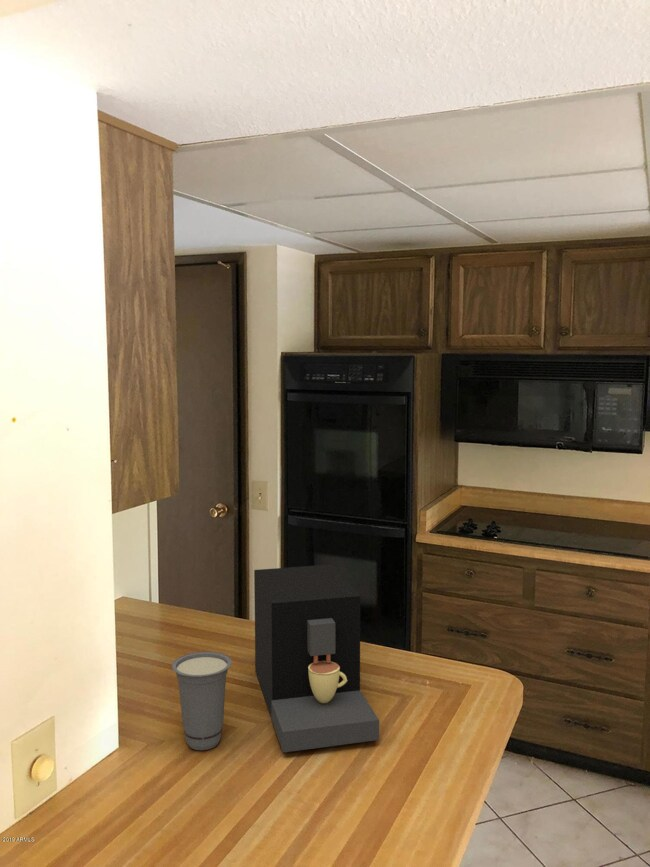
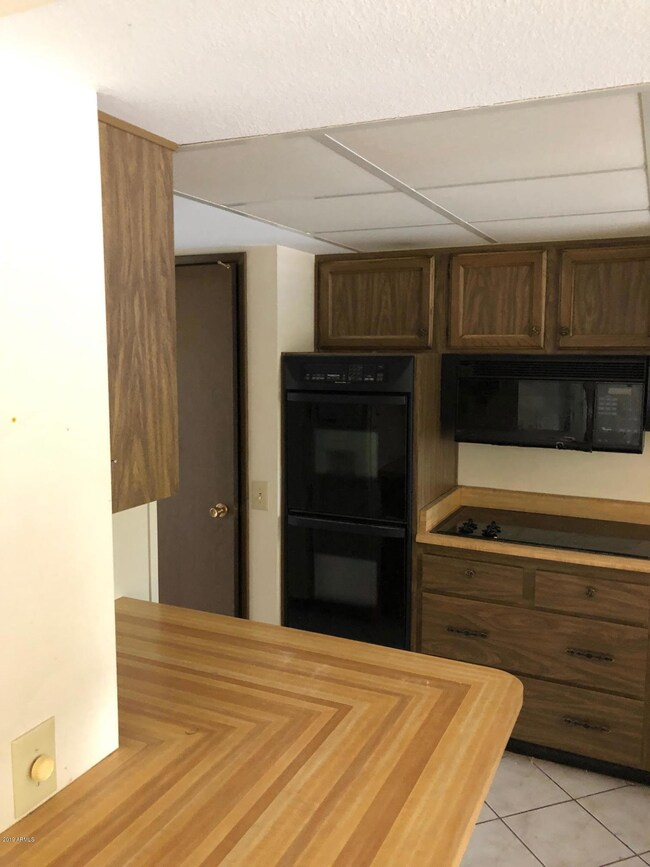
- coffee maker (310, 648)
- cup (202, 702)
